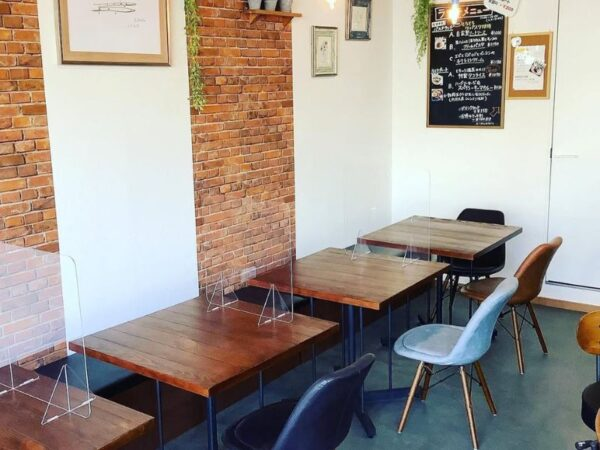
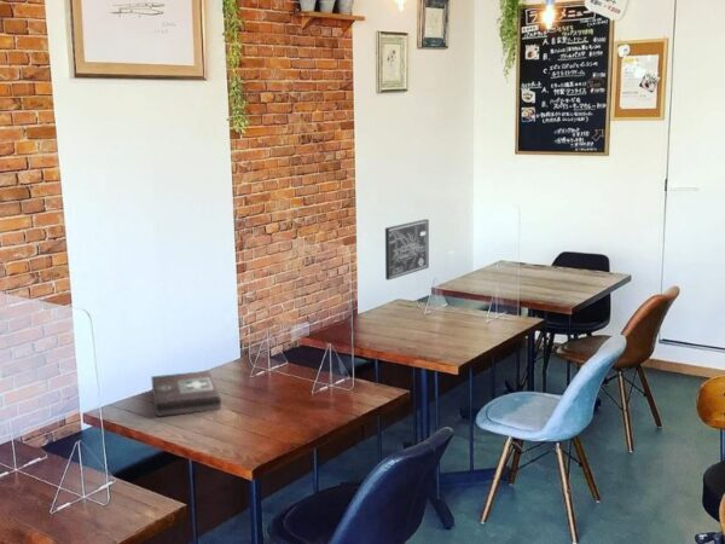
+ wall art (407, 248)
+ first aid kit (185, 392)
